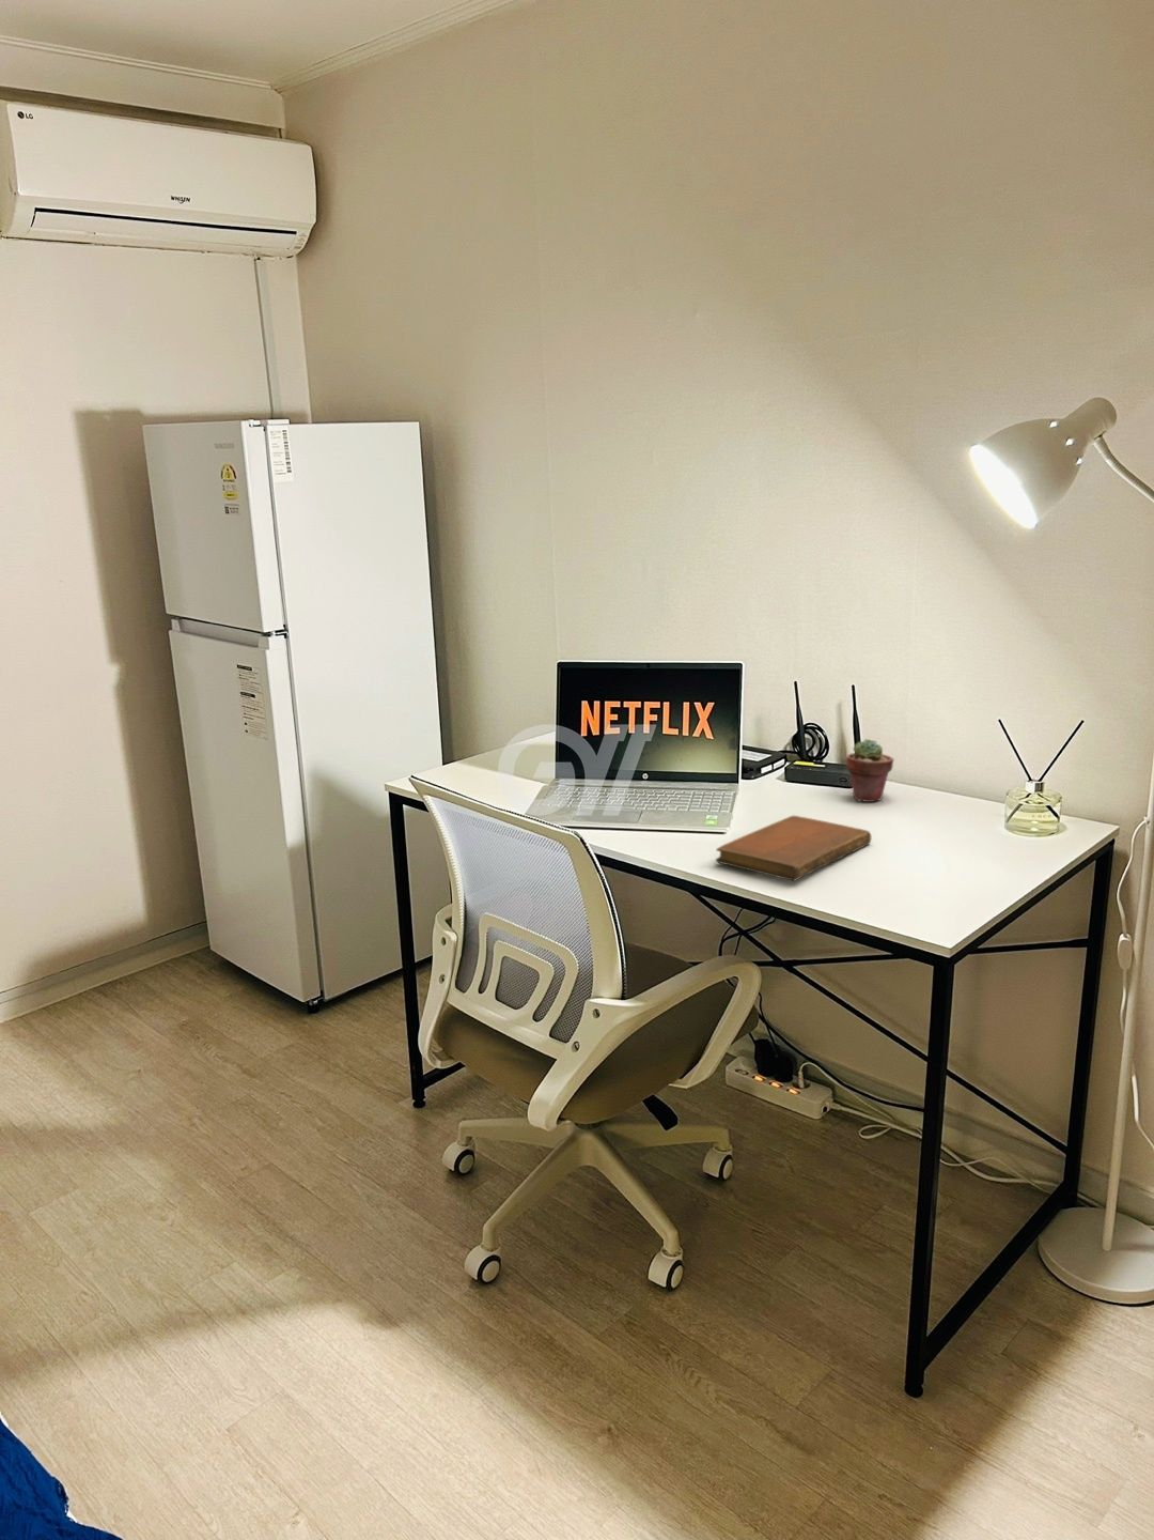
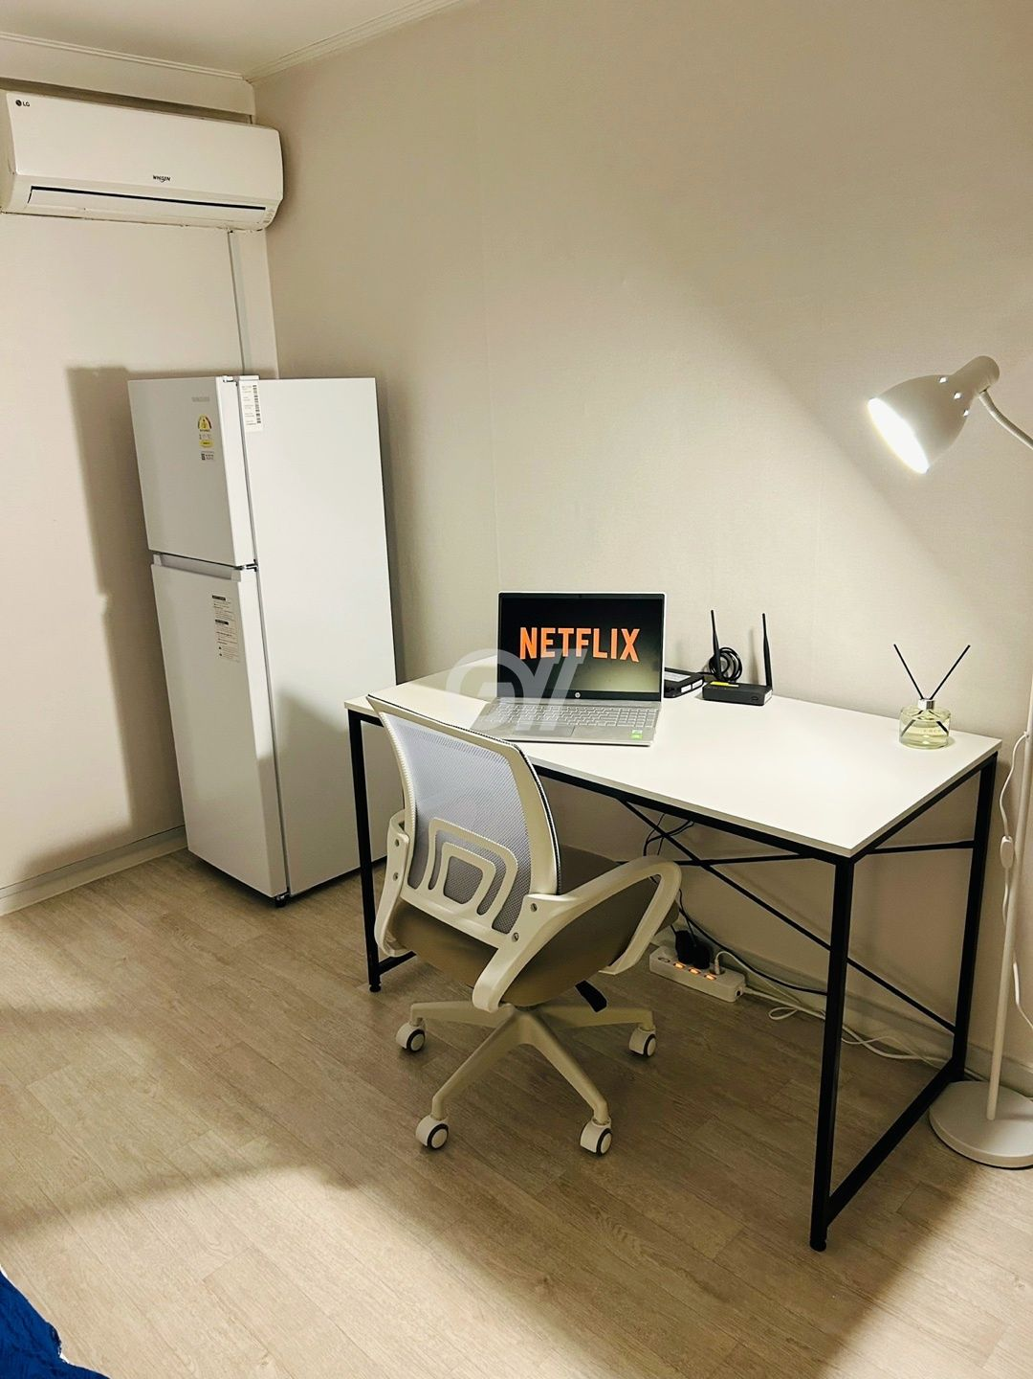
- potted succulent (869, 768)
- notebook (794, 846)
